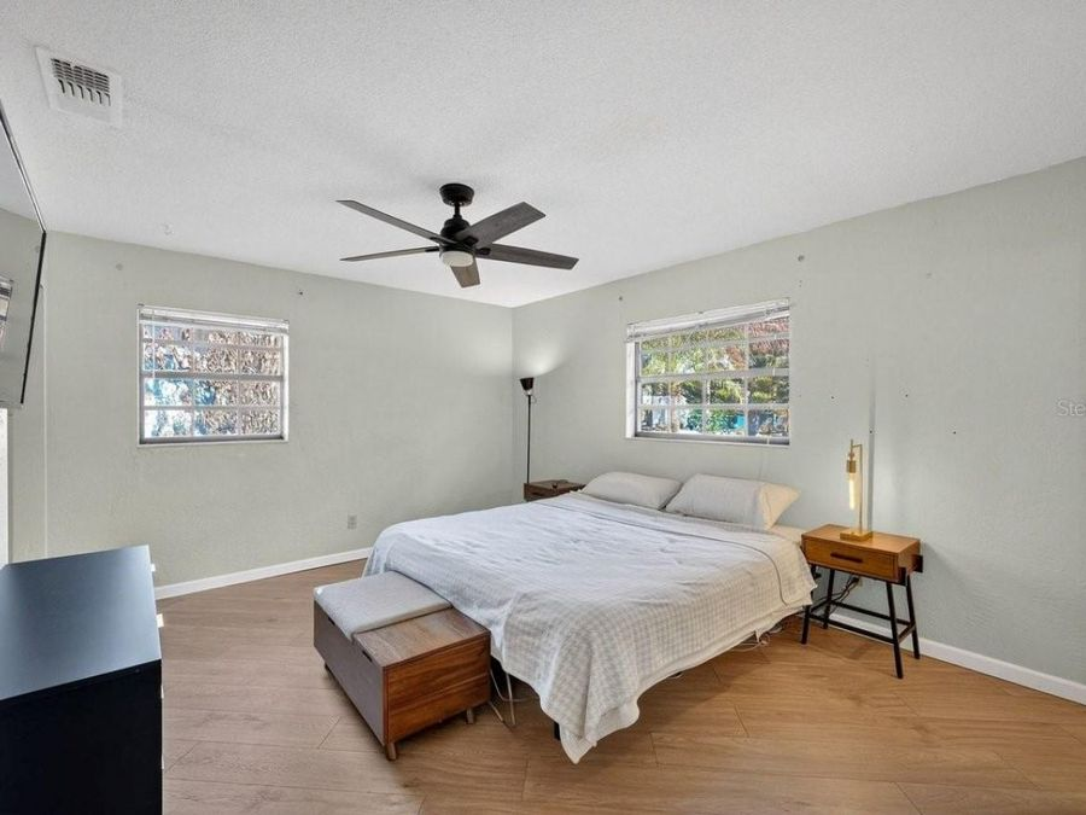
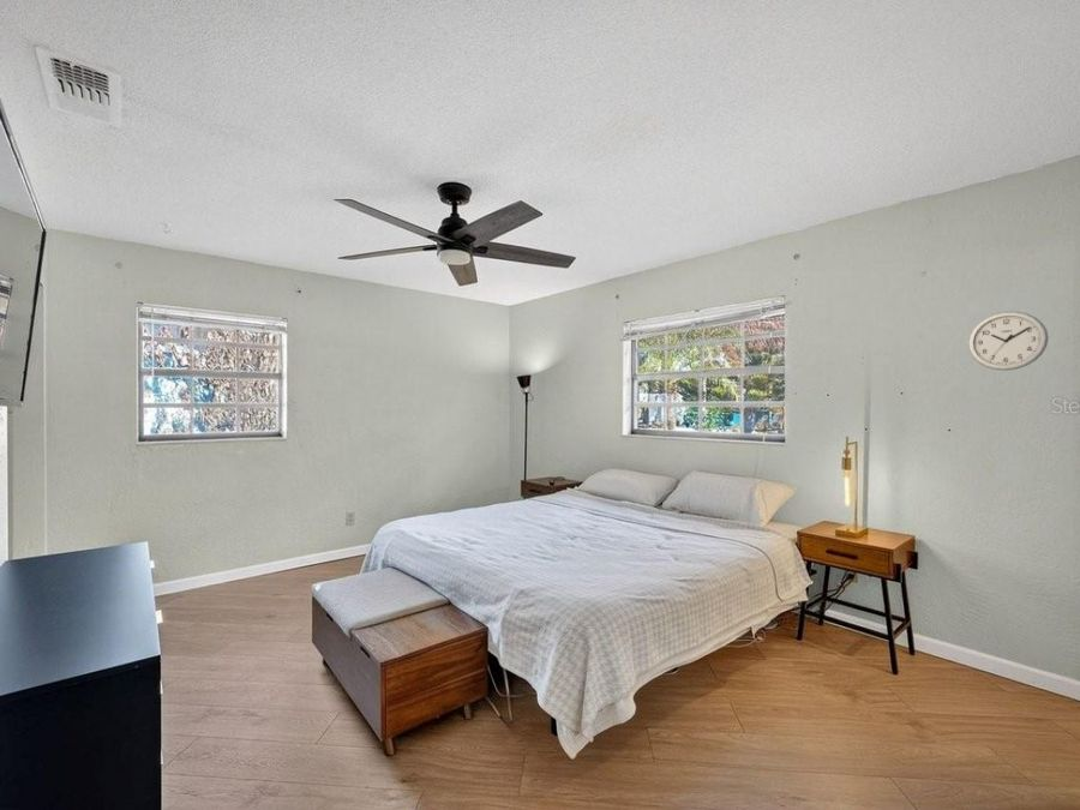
+ wall clock (1006, 341)
